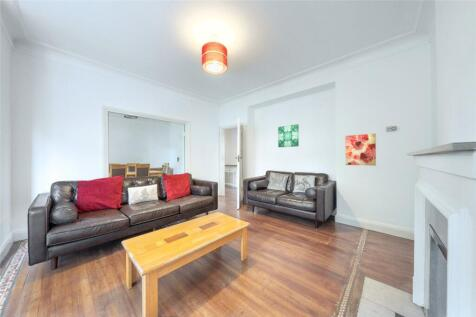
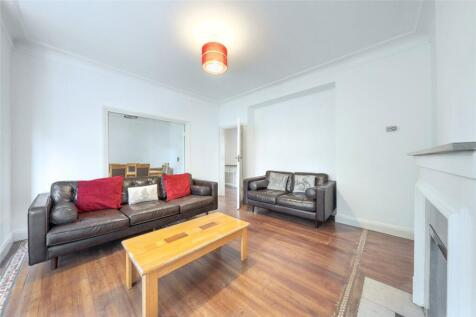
- wall art (359, 150)
- wall art (288, 136)
